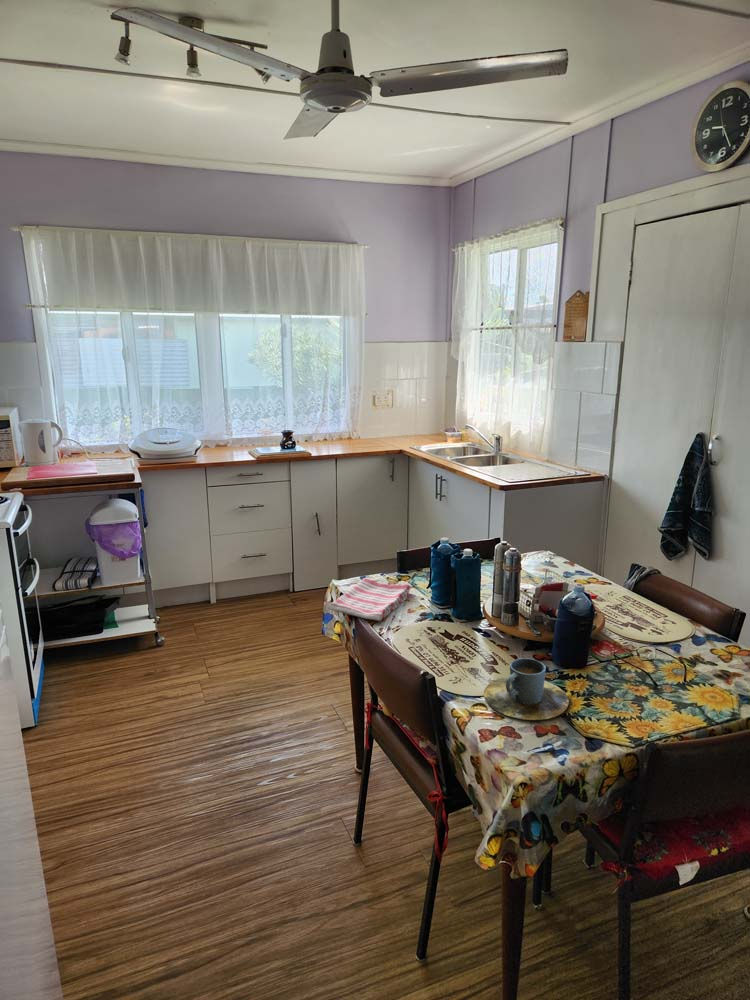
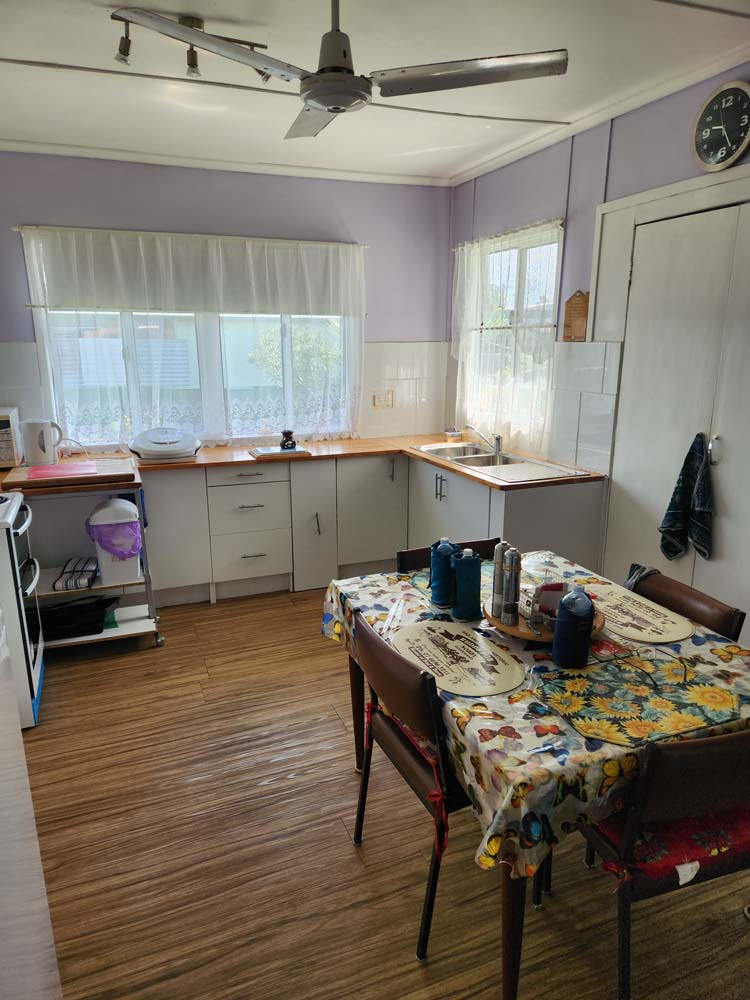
- dish towel (370, 597)
- cup (526, 681)
